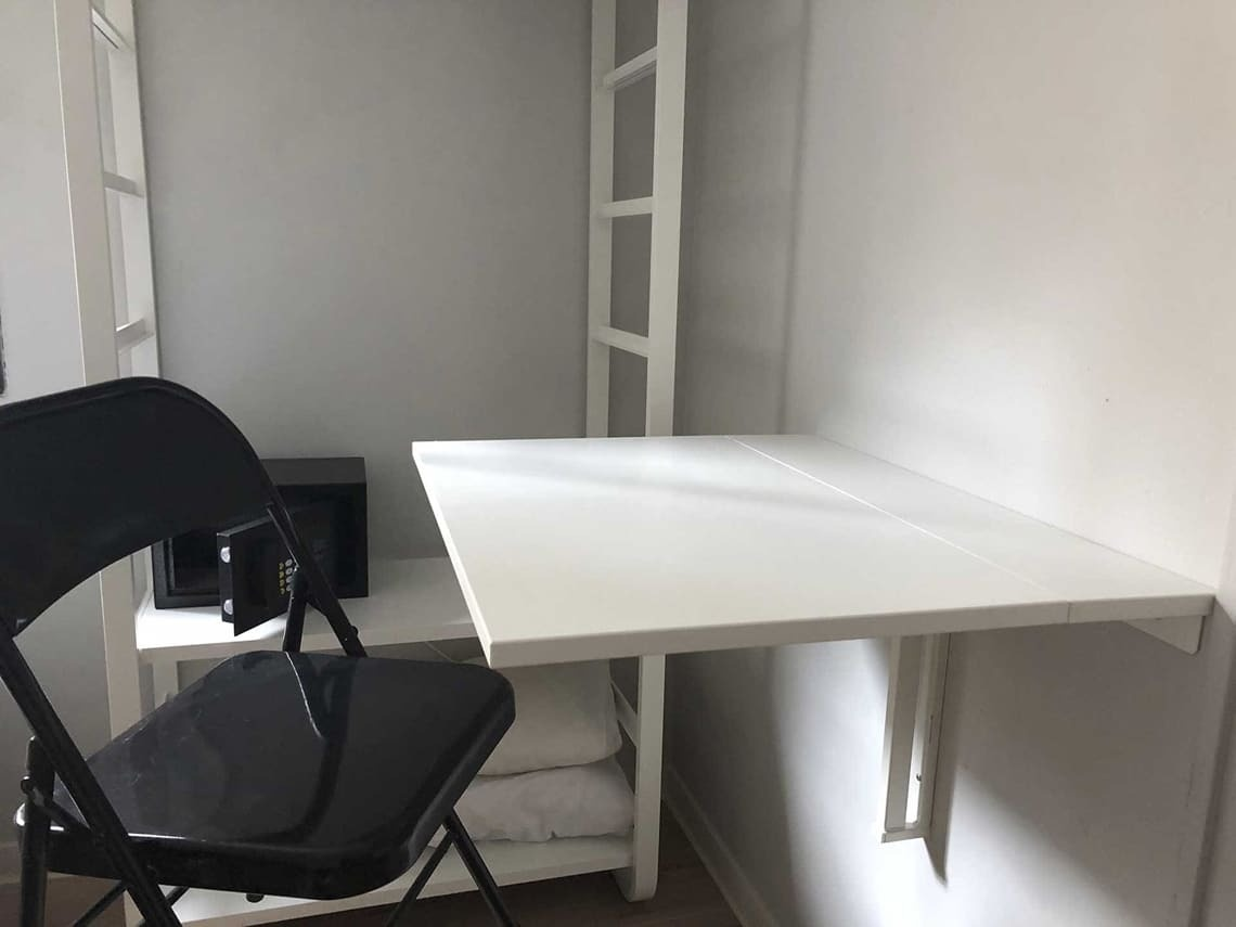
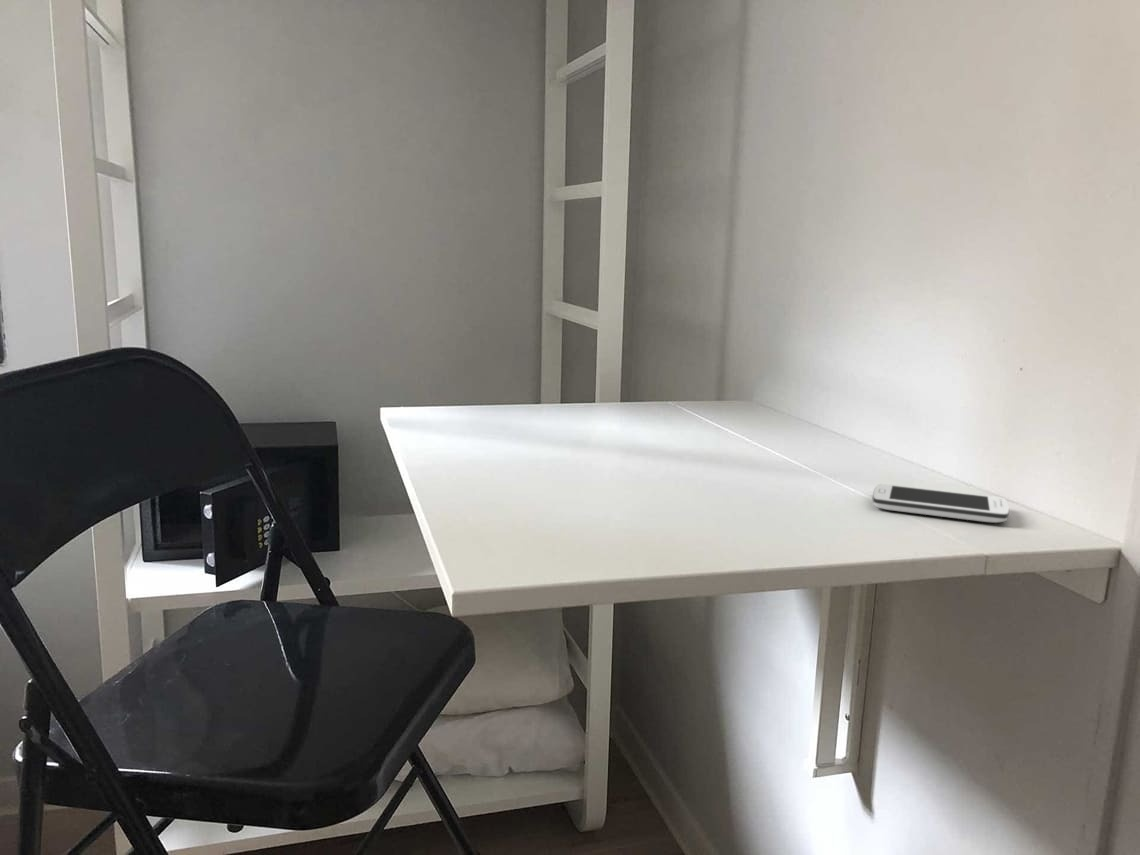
+ smartphone (939, 502)
